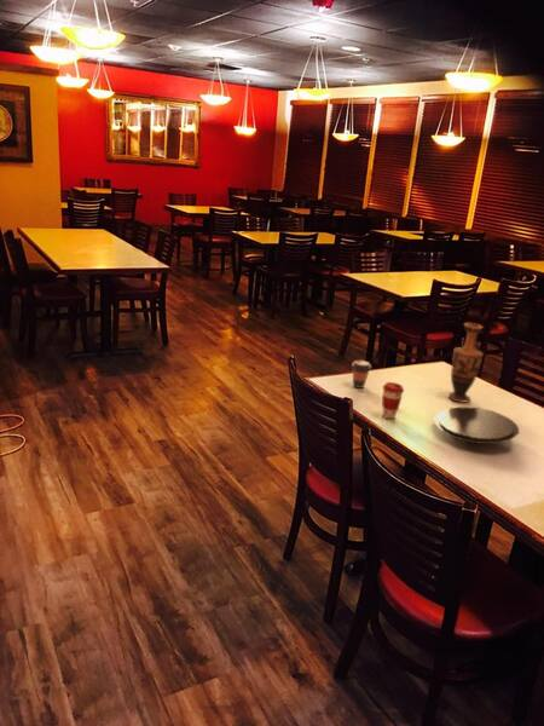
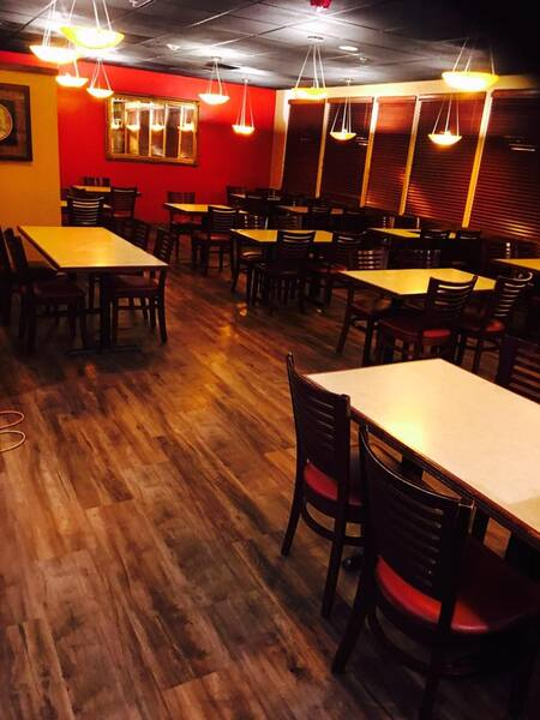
- plate (475, 427)
- coffee cup (359, 374)
- coffee cup (390, 401)
- vase (465, 362)
